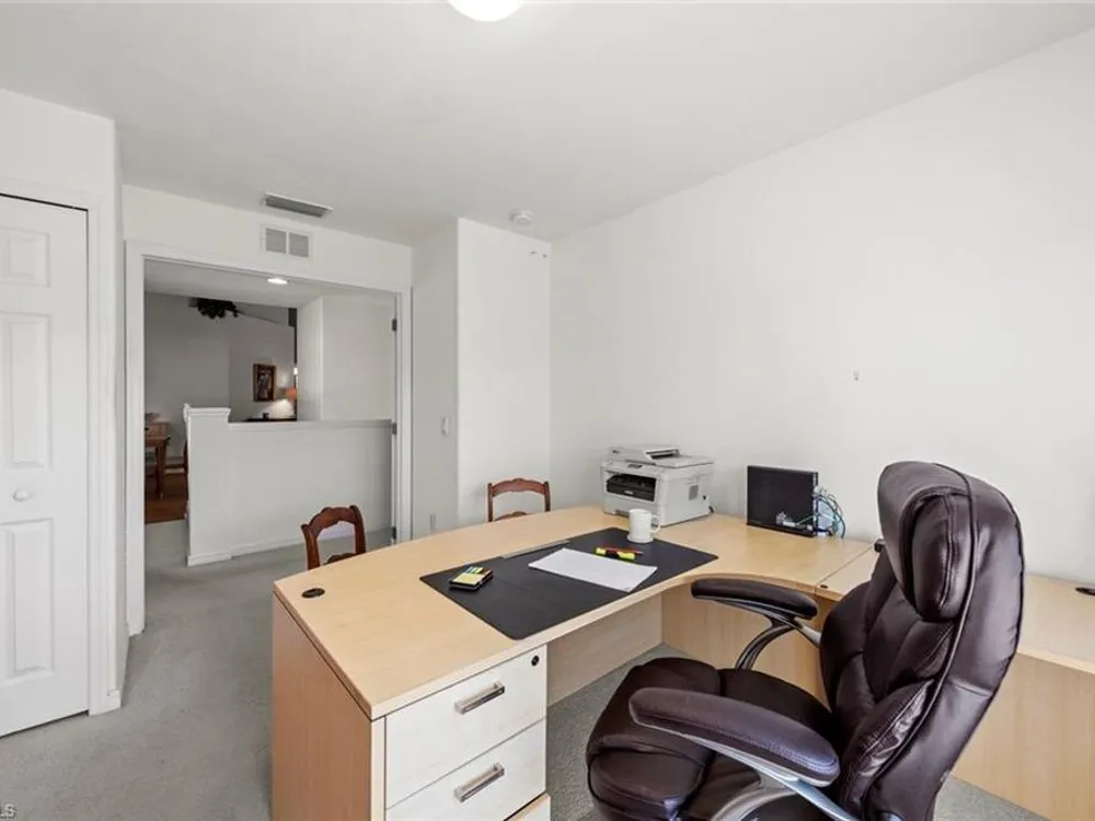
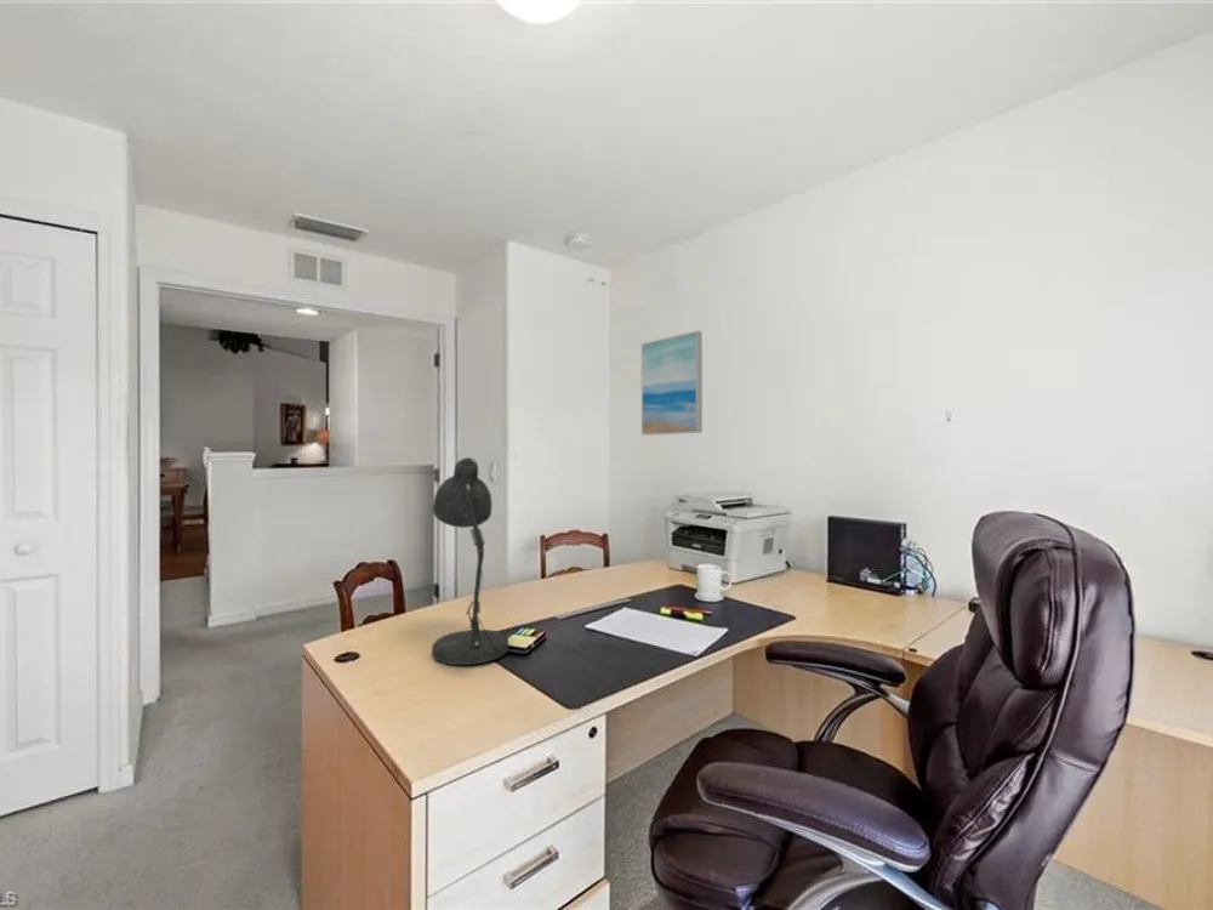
+ desk lamp (477, 552)
+ wall art (670, 386)
